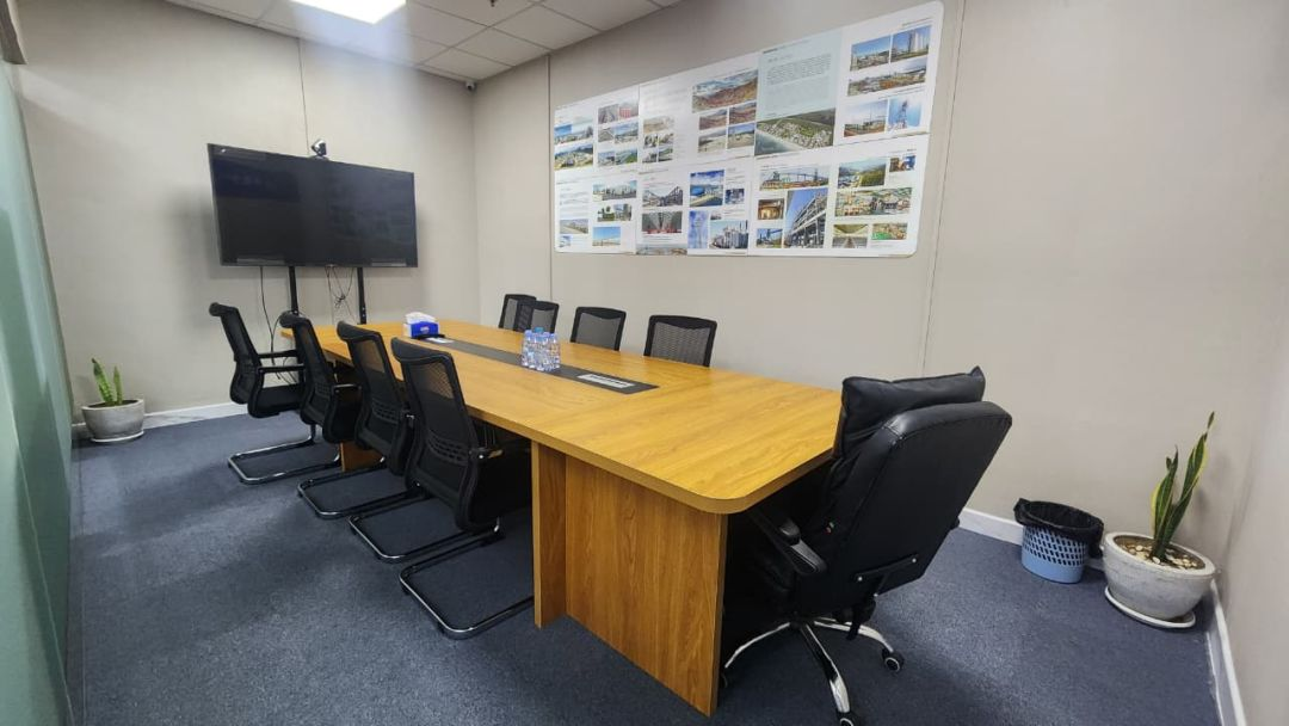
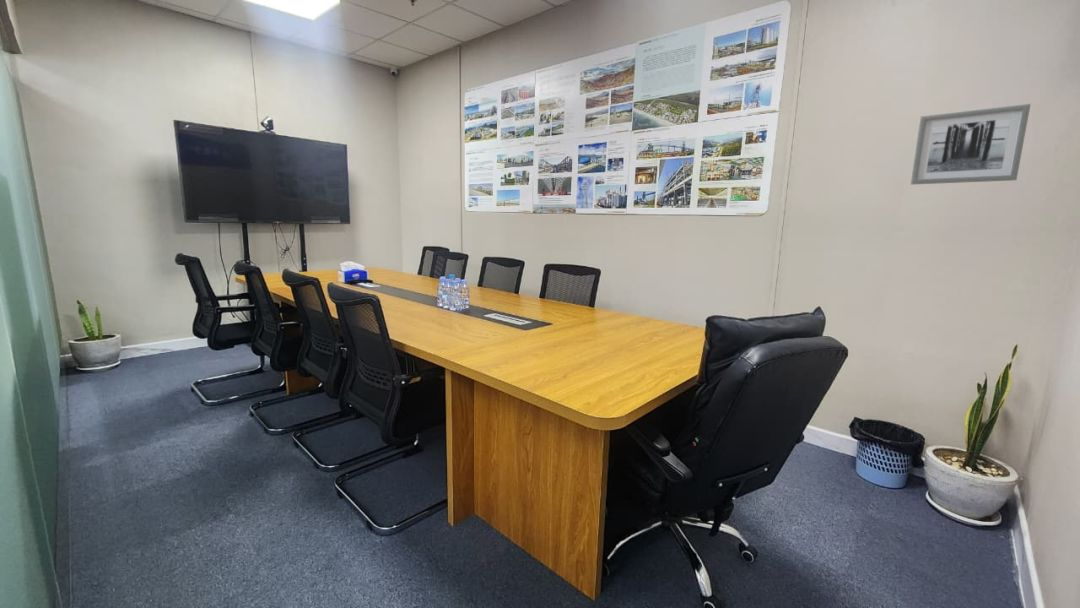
+ wall art (966, 147)
